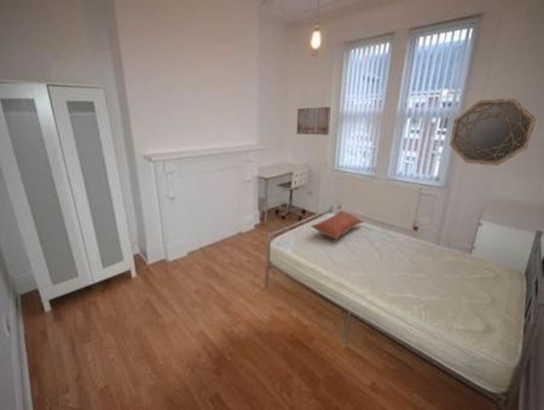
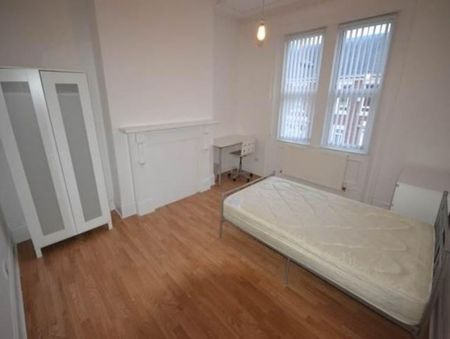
- home mirror (488, 132)
- wall art (312, 121)
- pillow (337, 224)
